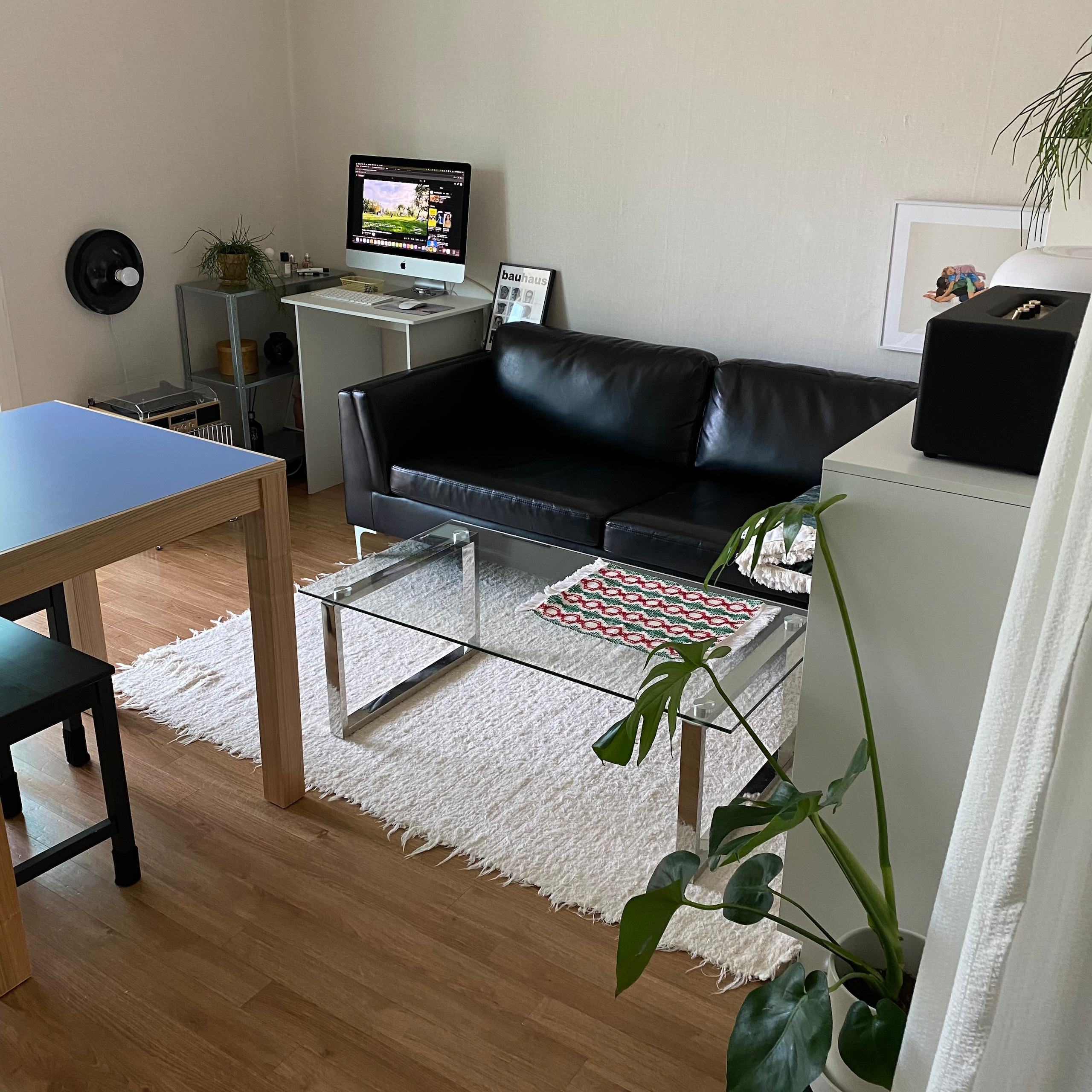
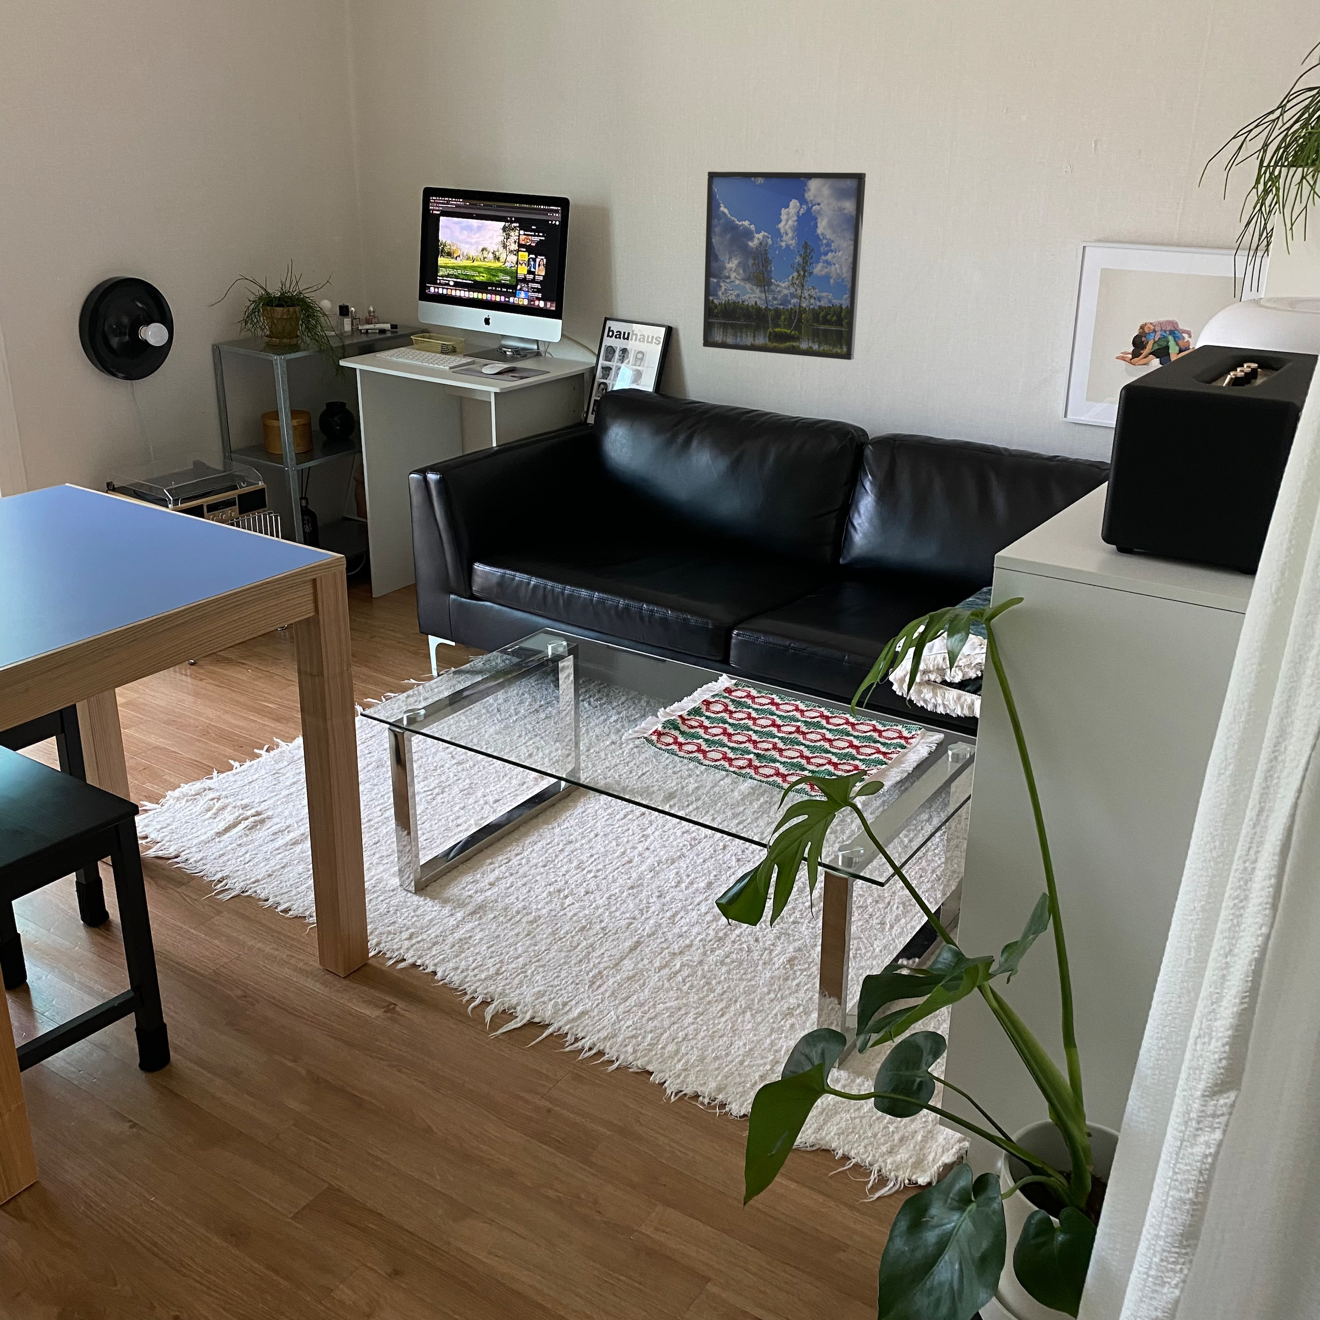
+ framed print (780, 265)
